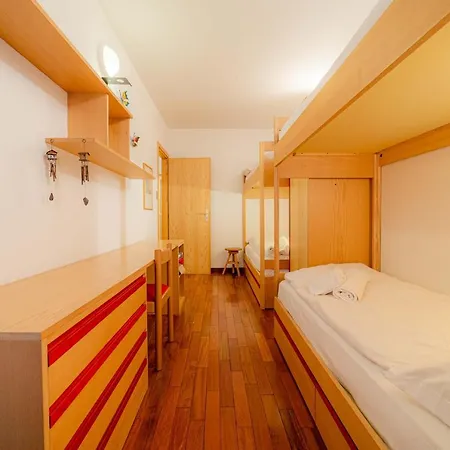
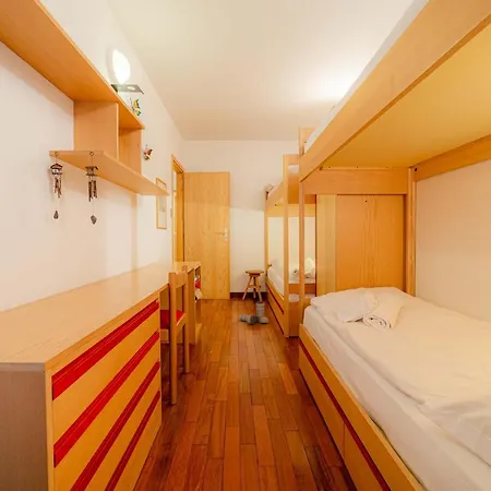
+ boots (253, 315)
